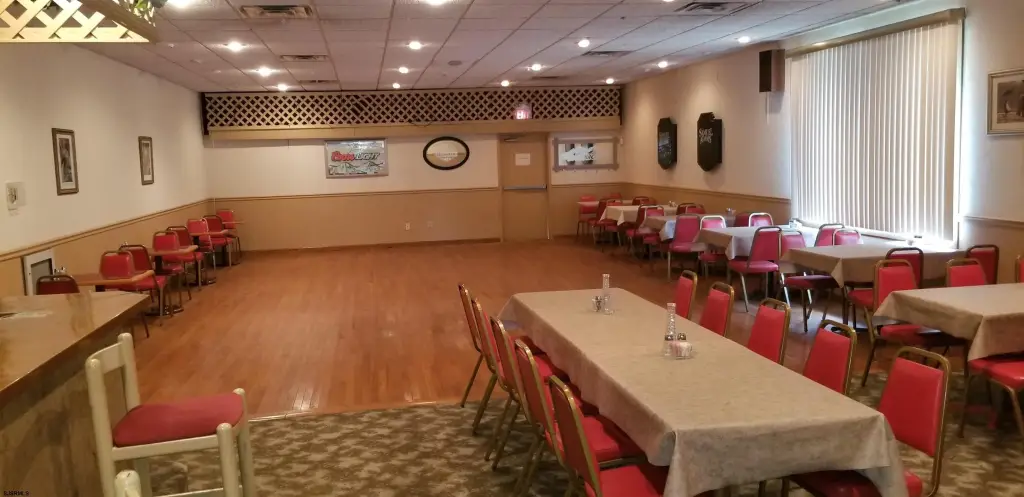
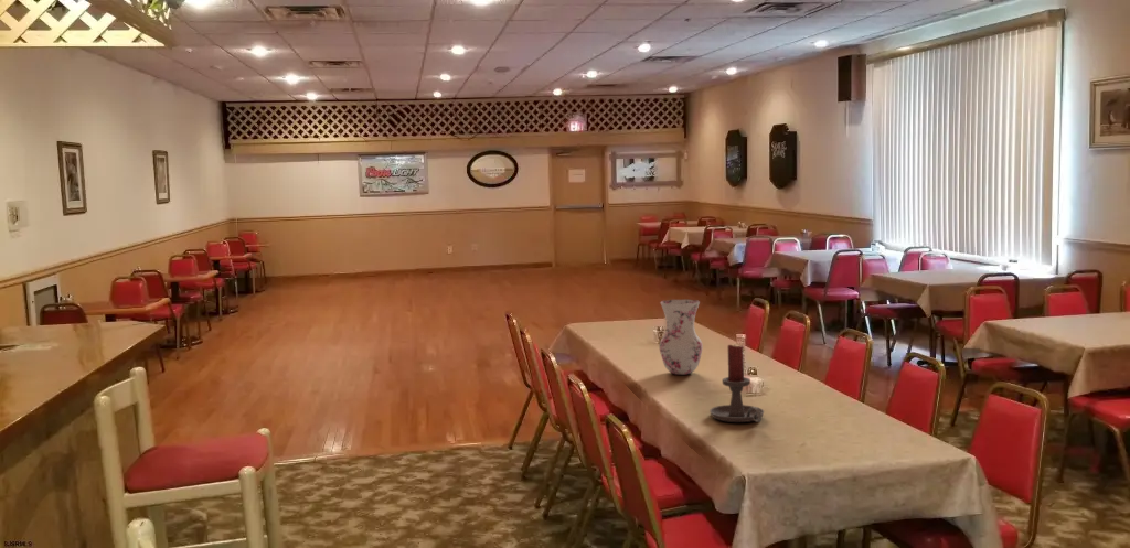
+ vase (680, 337)
+ candle holder (739, 382)
